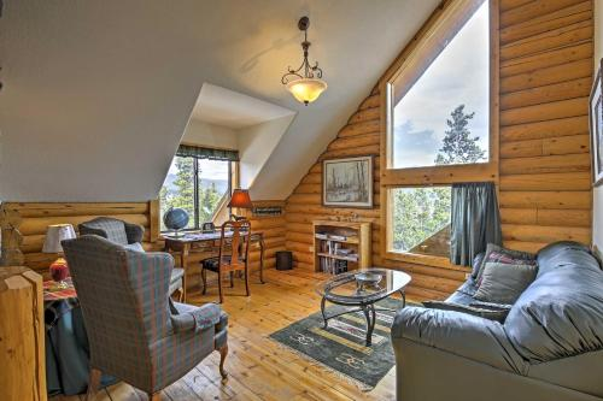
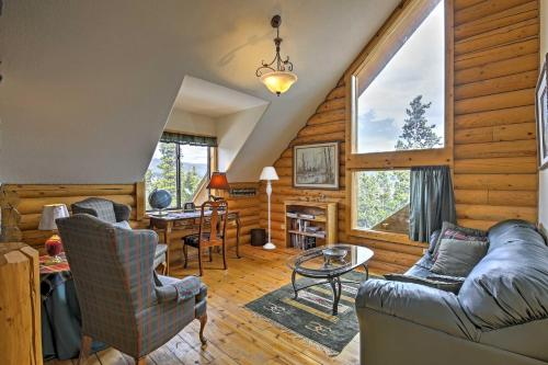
+ floor lamp (269, 207)
